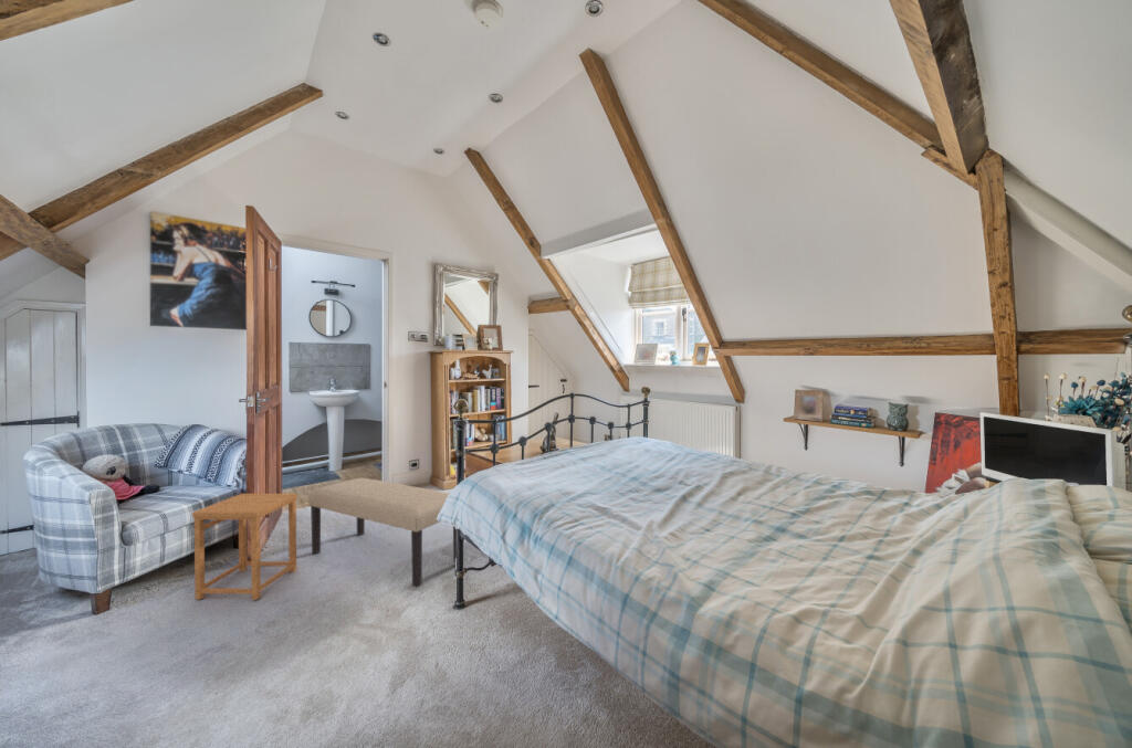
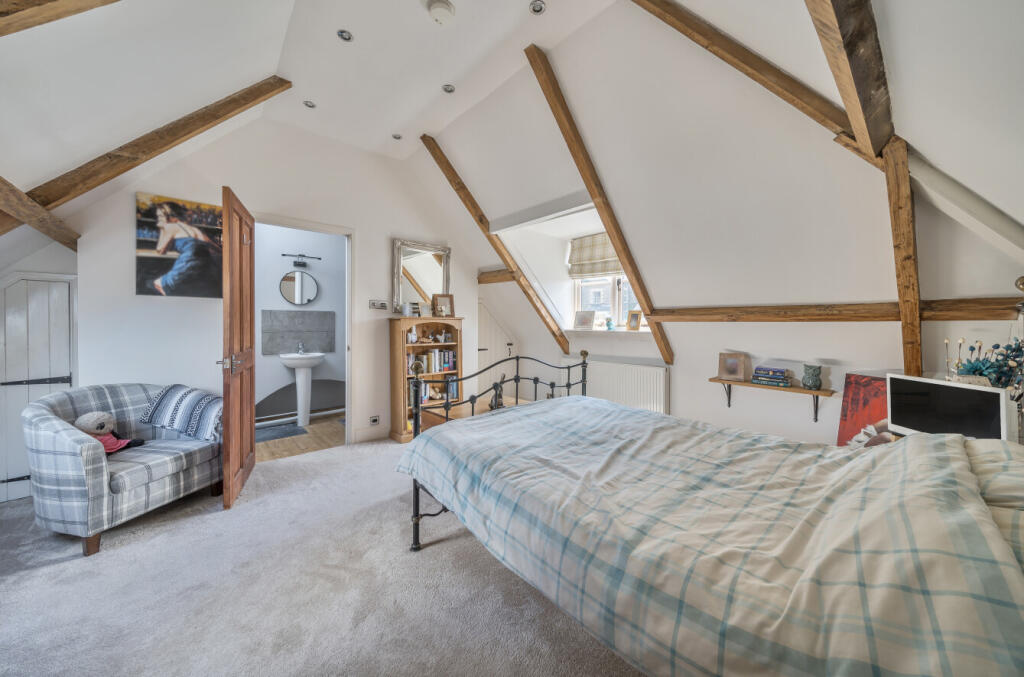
- bench (385, 524)
- side table (251, 542)
